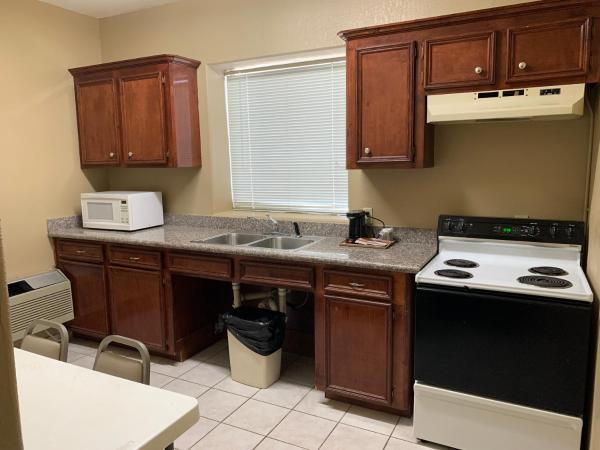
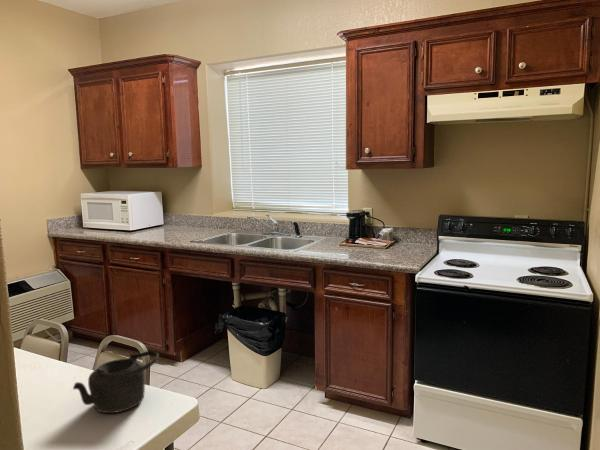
+ teapot (115, 383)
